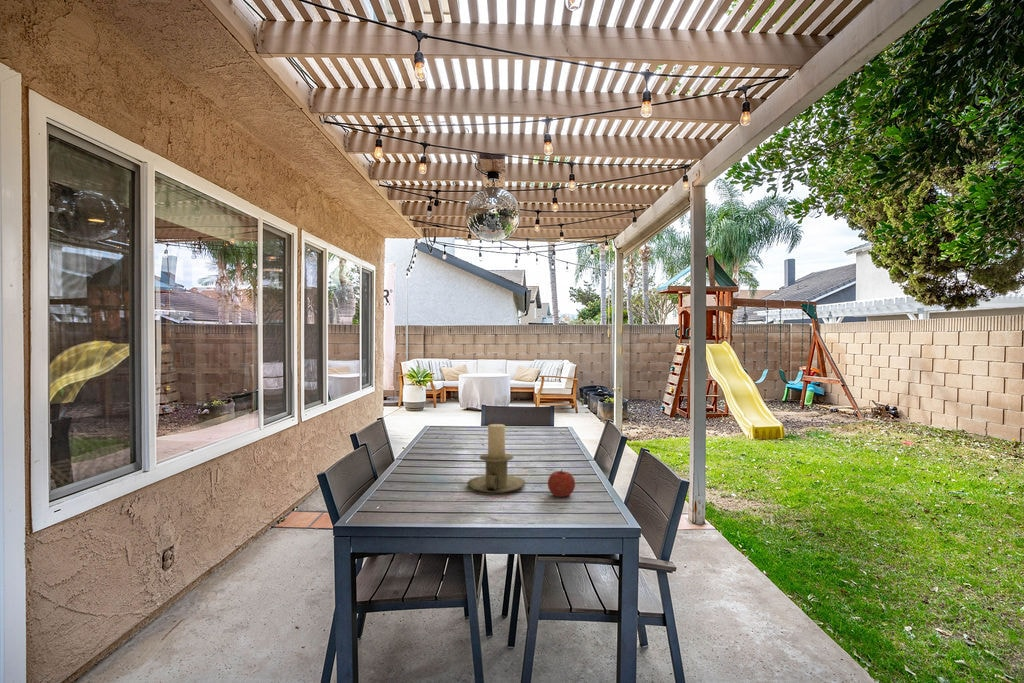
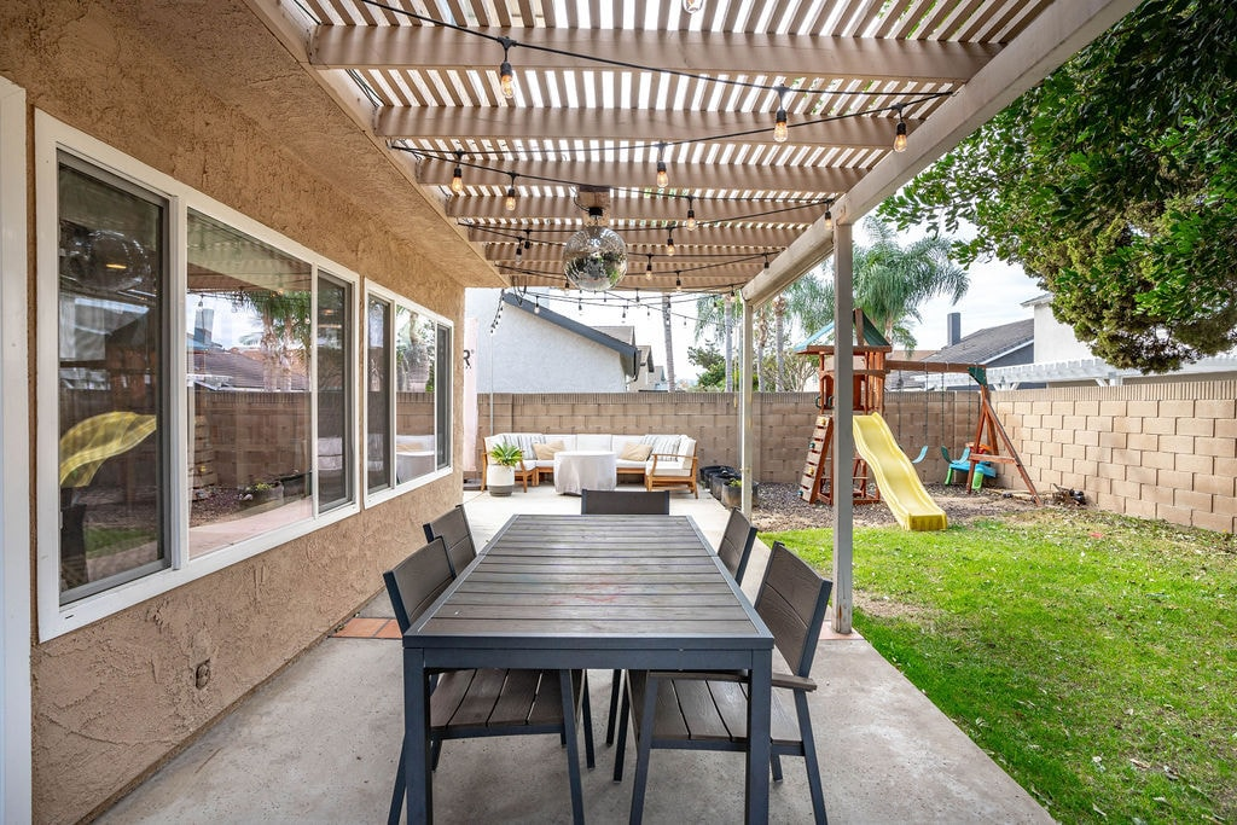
- fruit (561, 481)
- candle holder (496, 455)
